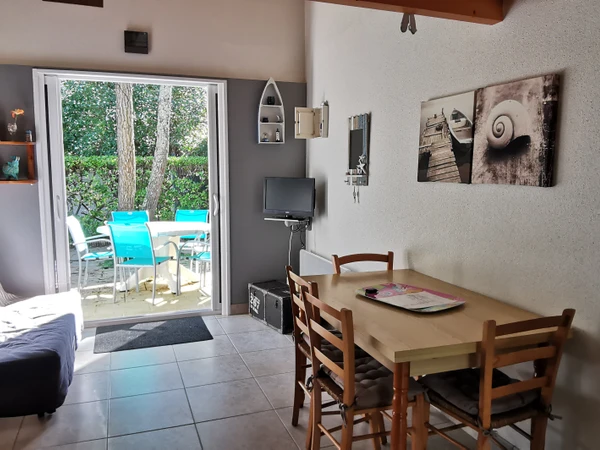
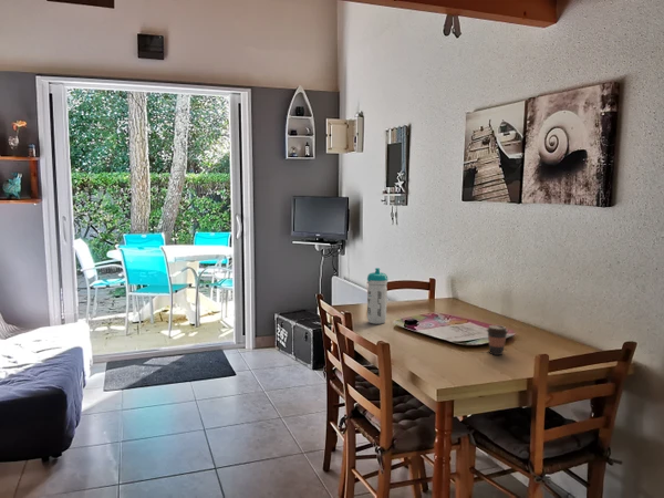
+ coffee cup (496, 340)
+ water bottle (376, 294)
